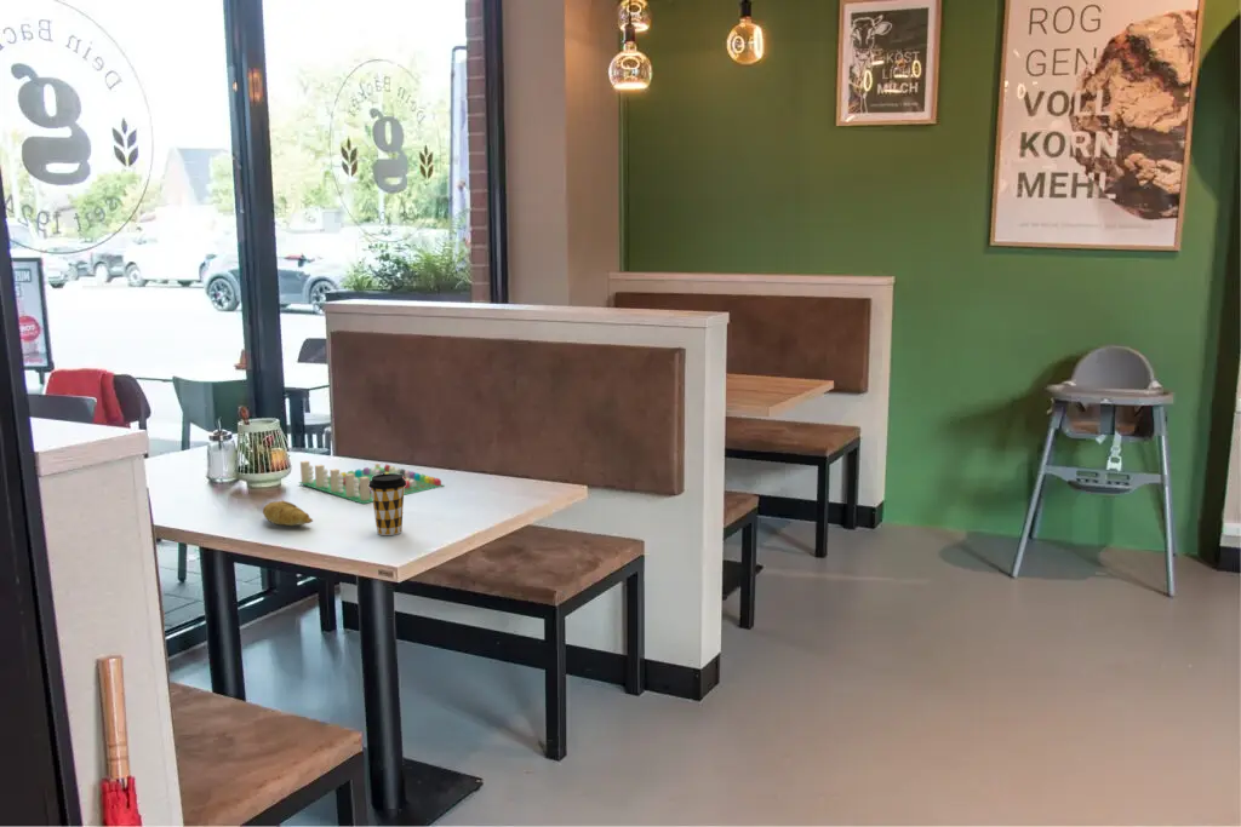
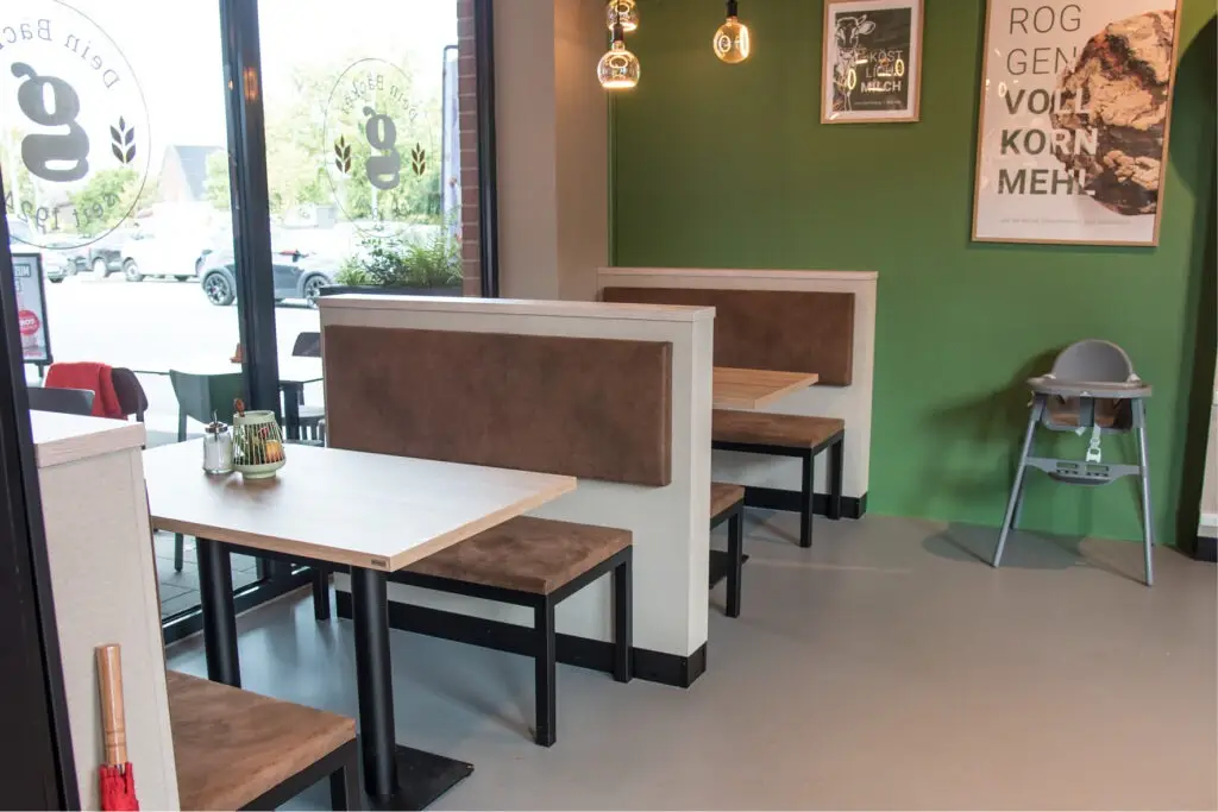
- coffee cup (388, 504)
- croissant (284, 512)
- board game (371, 473)
